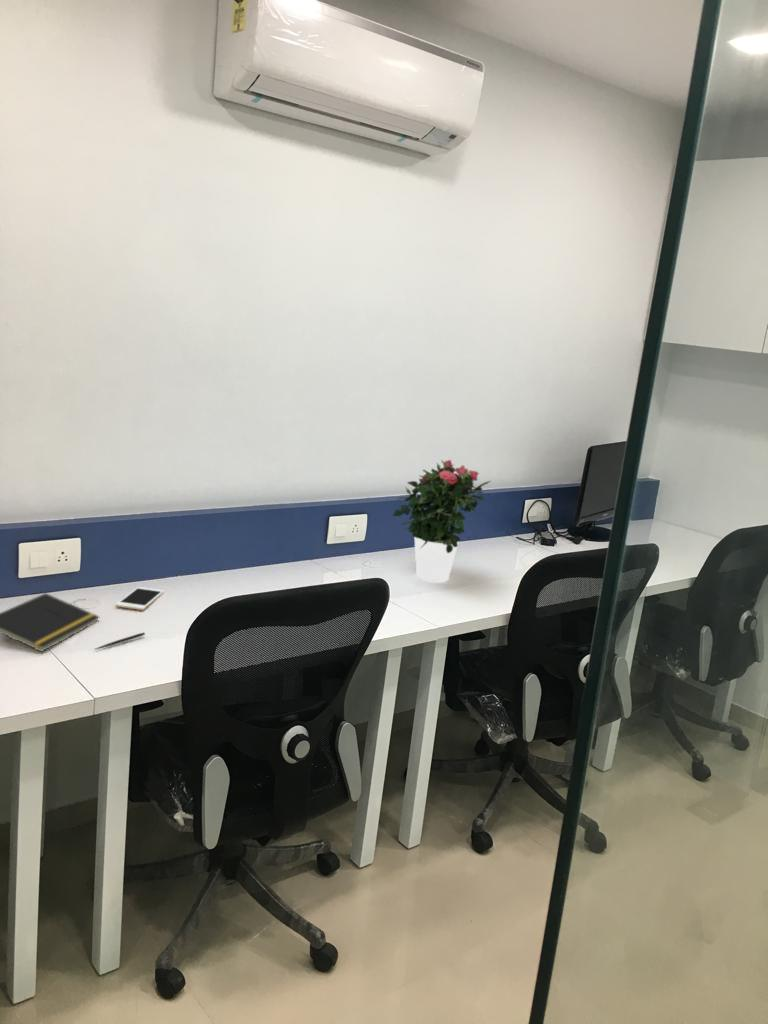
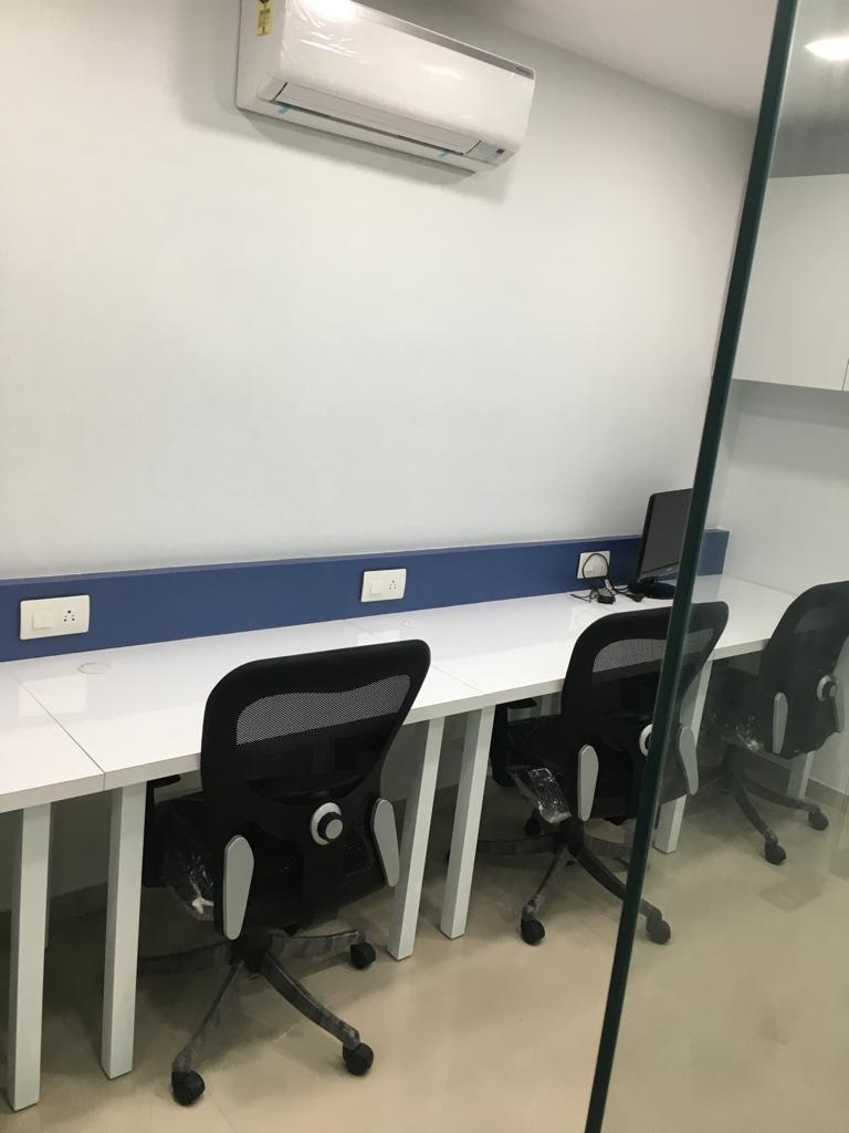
- pen (119, 640)
- potted flower (441, 520)
- notepad (43, 620)
- cell phone (140, 598)
